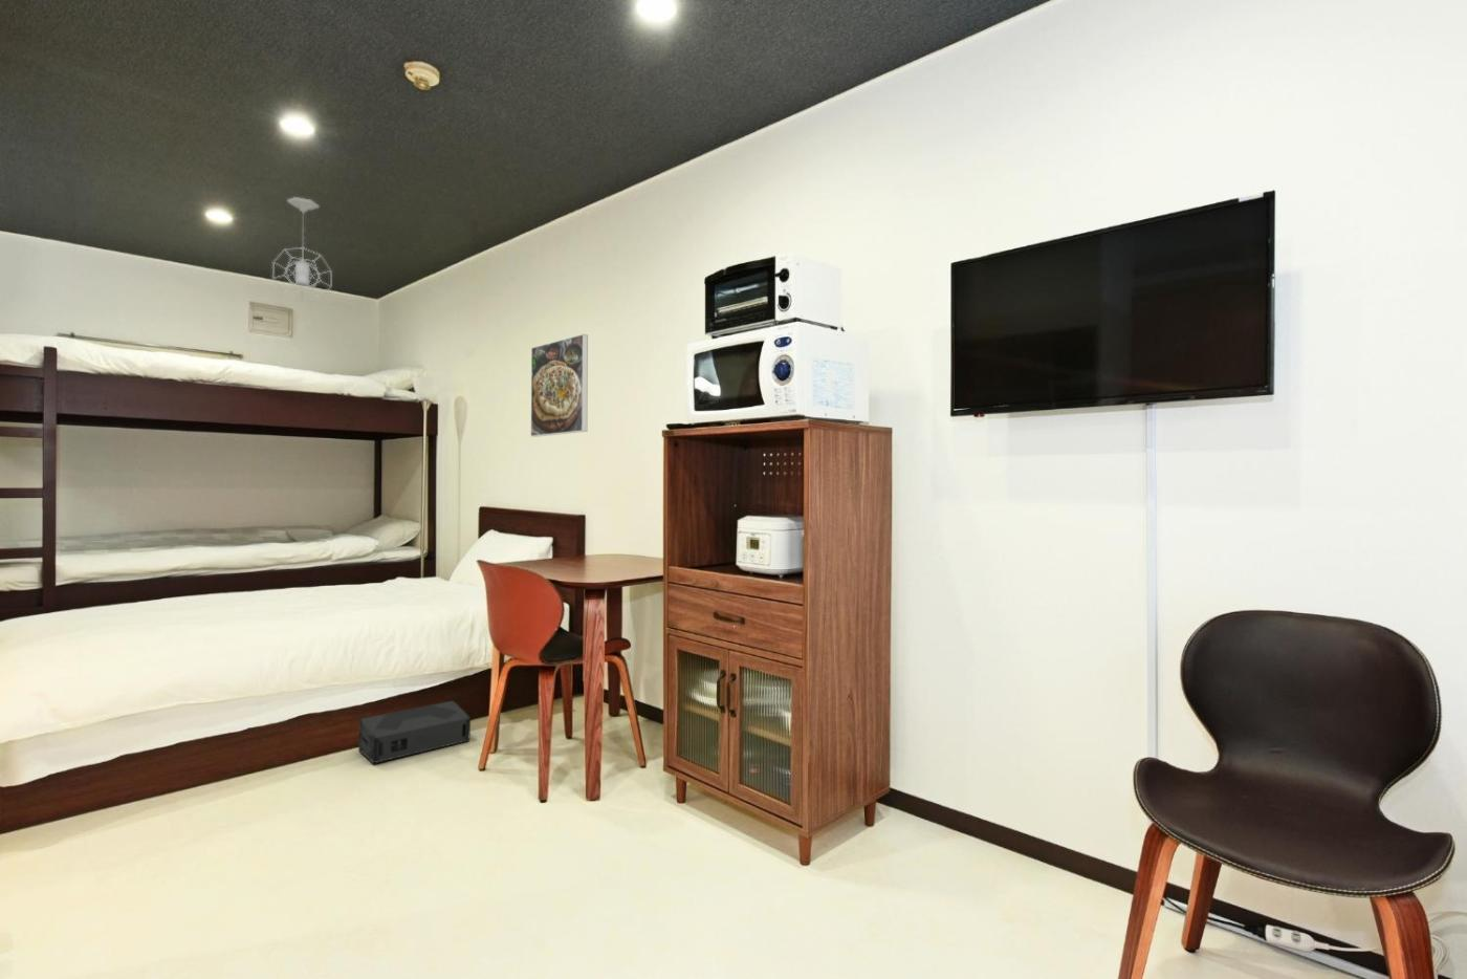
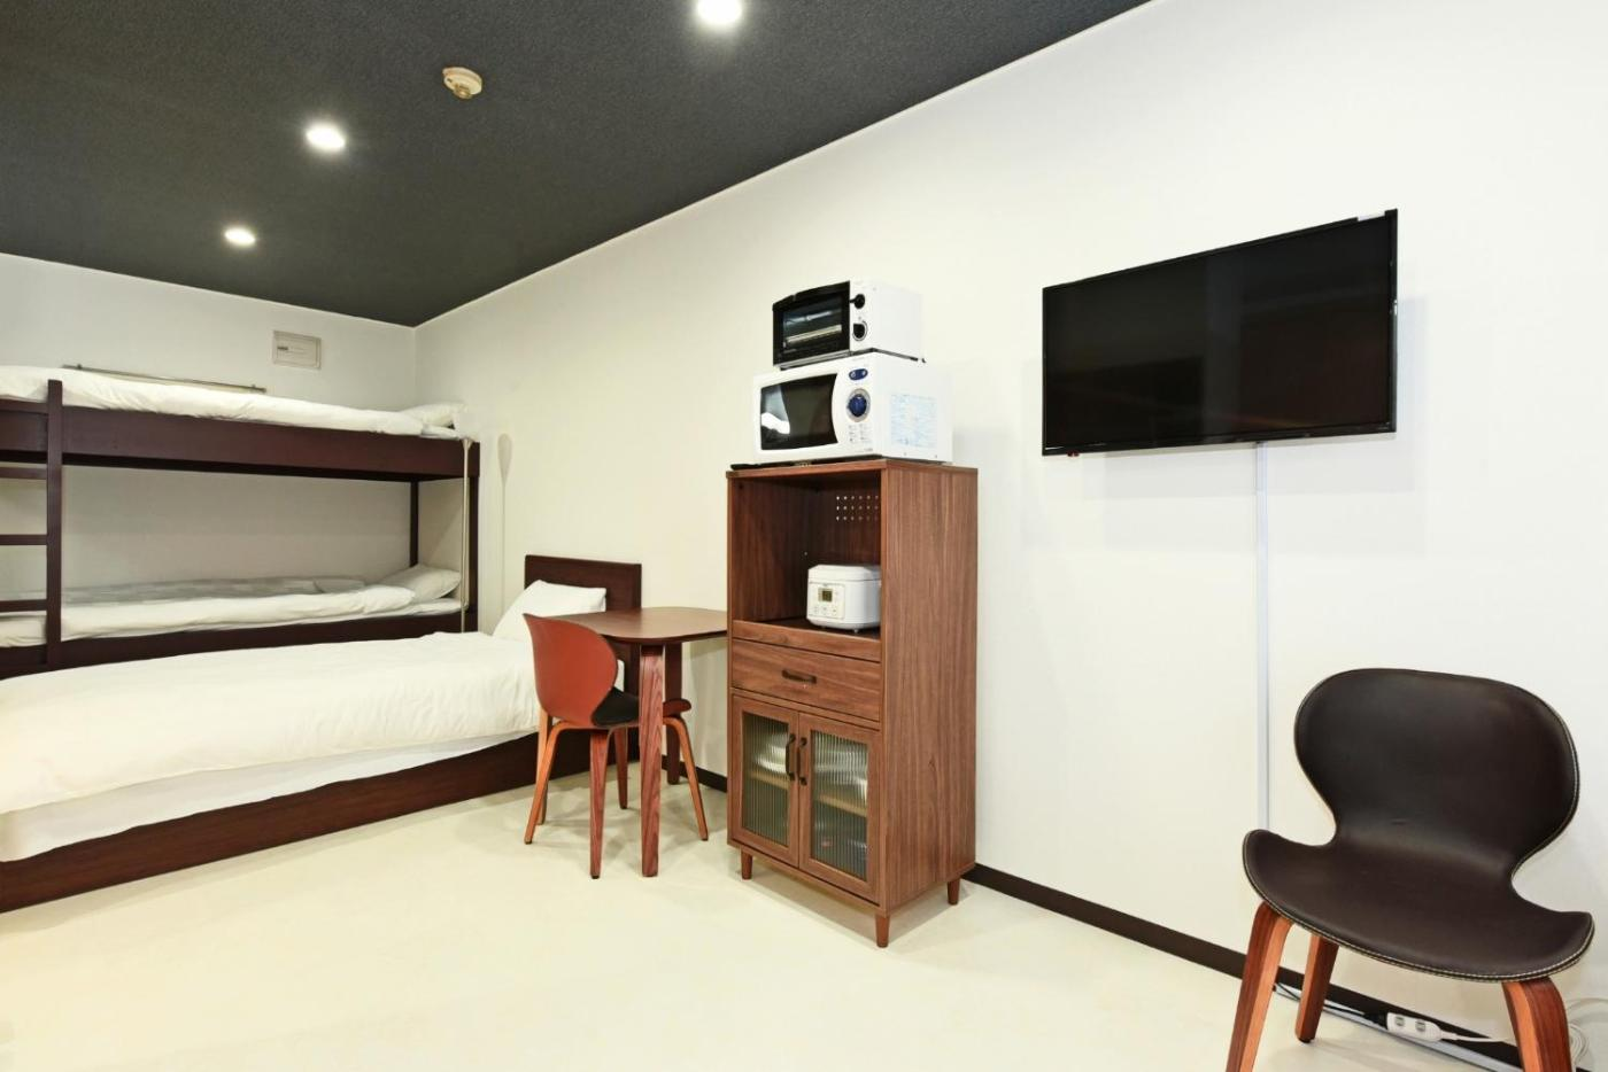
- speaker (415, 730)
- pendant light (303, 251)
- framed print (557, 387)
